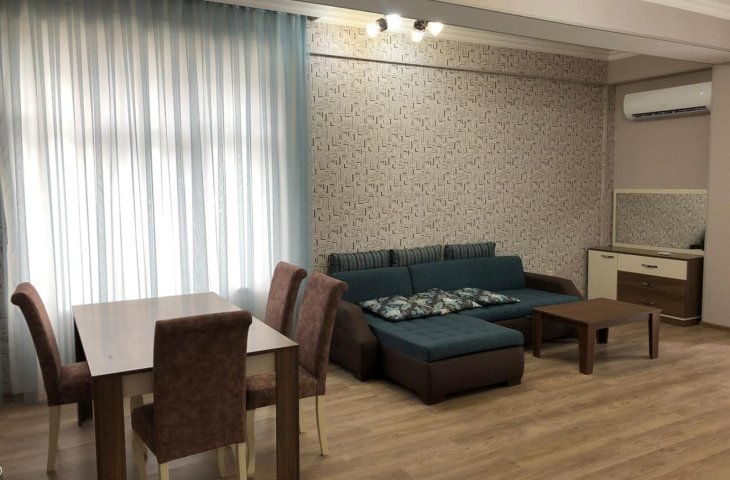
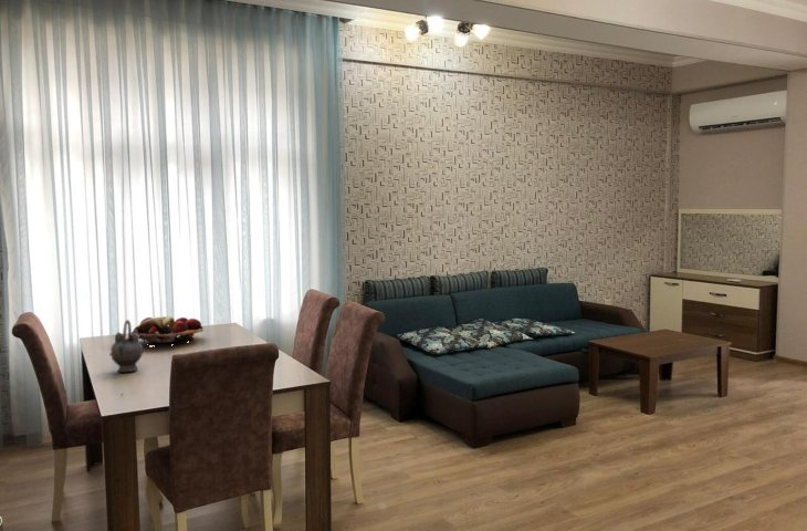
+ teapot (125, 345)
+ fruit basket (168, 329)
